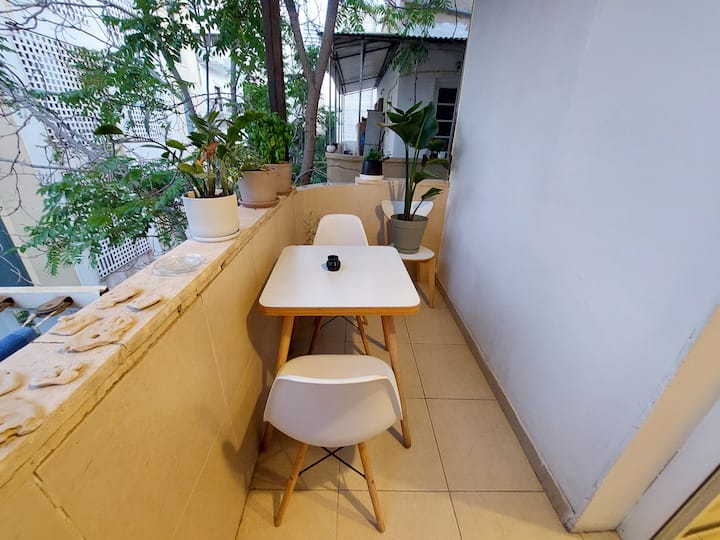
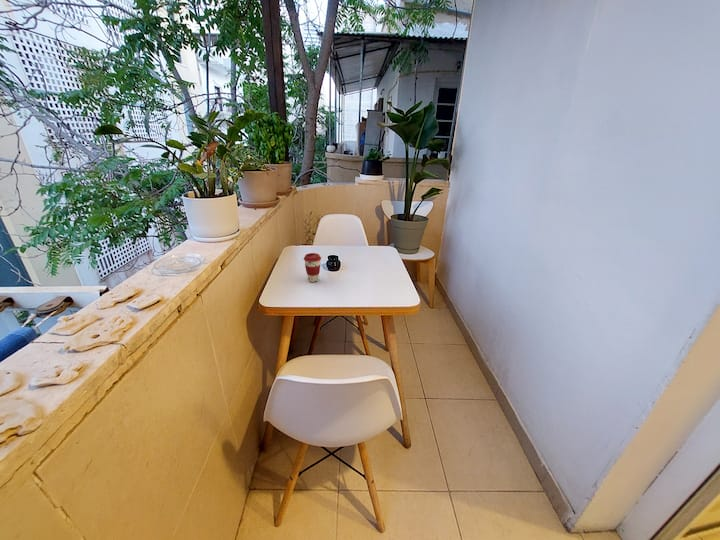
+ coffee cup (312, 267)
